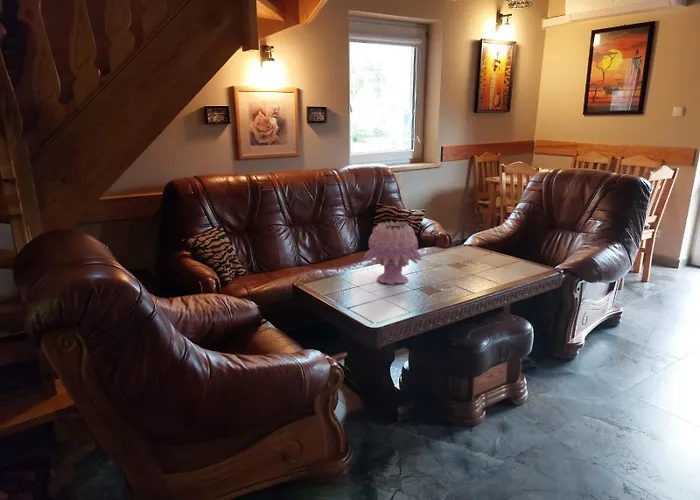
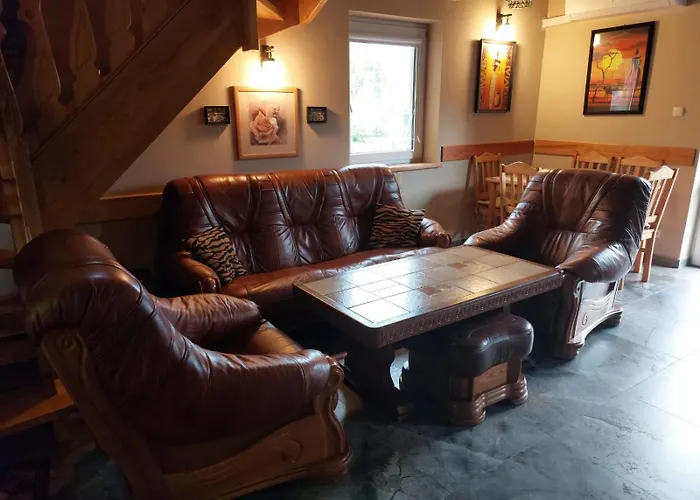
- decorative vase (393, 251)
